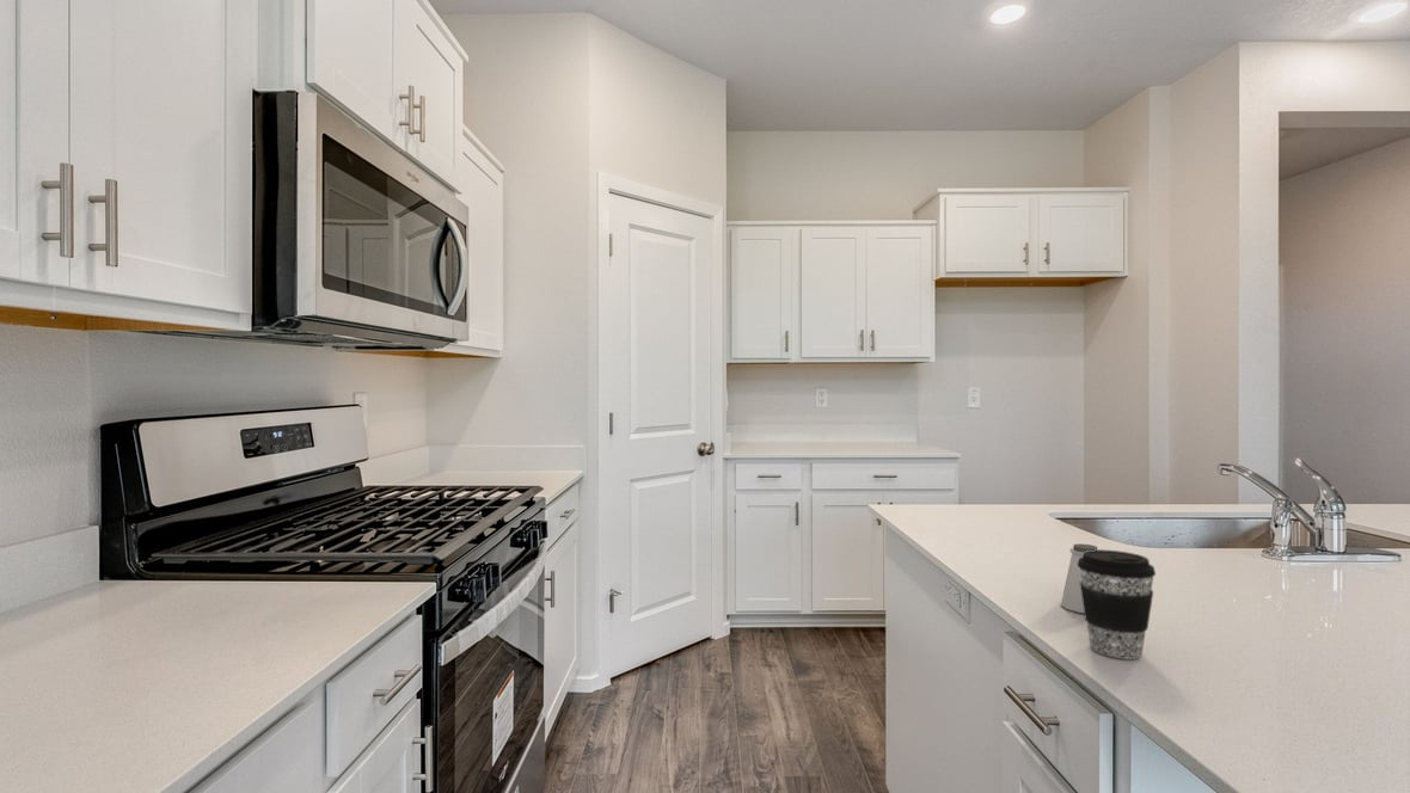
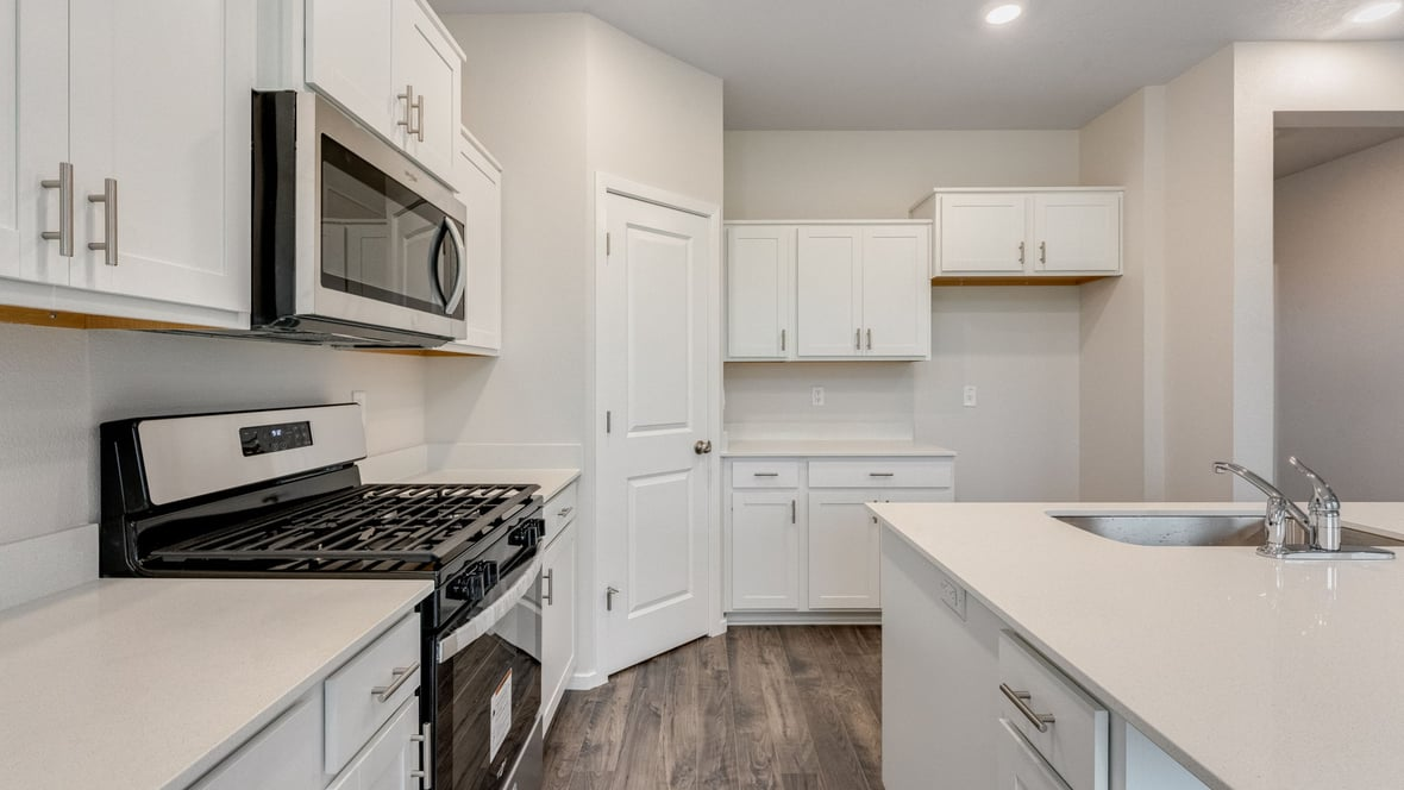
- coffee cup (1115, 603)
- saltshaker (1080, 578)
